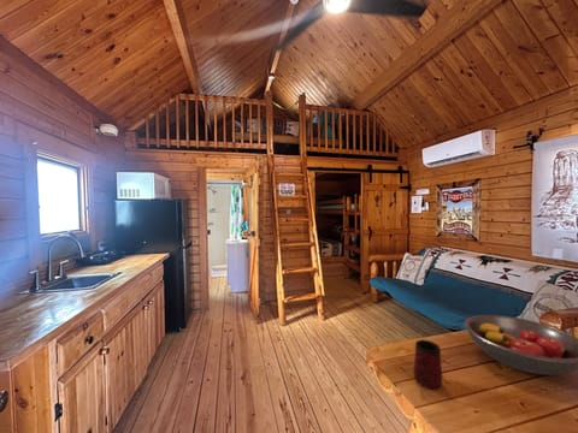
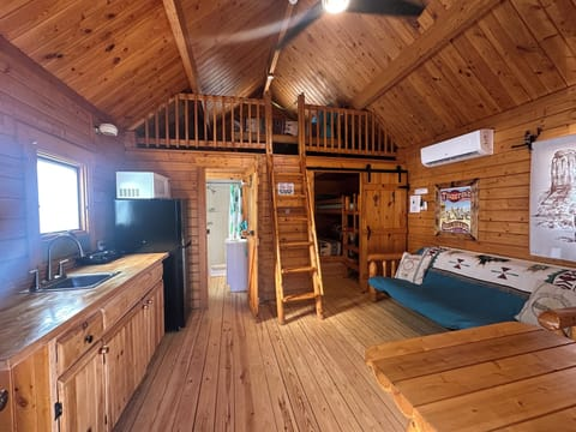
- fruit bowl (520, 343)
- mug (425, 364)
